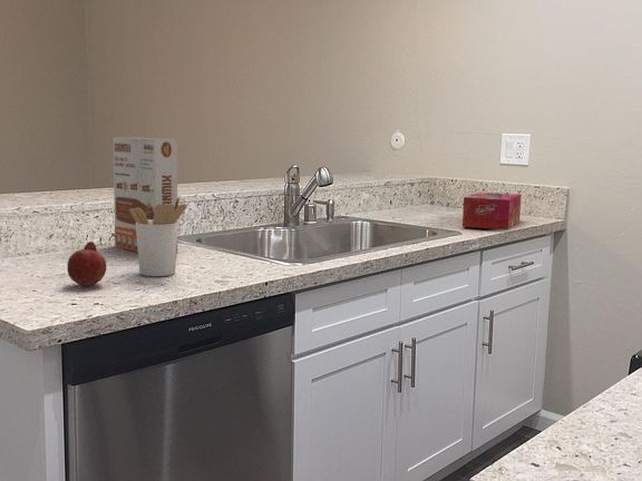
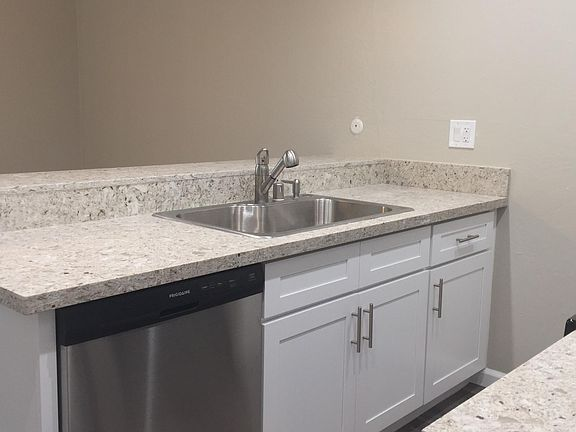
- cereal box (144, 195)
- fruit (87, 264)
- utensil holder (162, 236)
- tissue box (493, 209)
